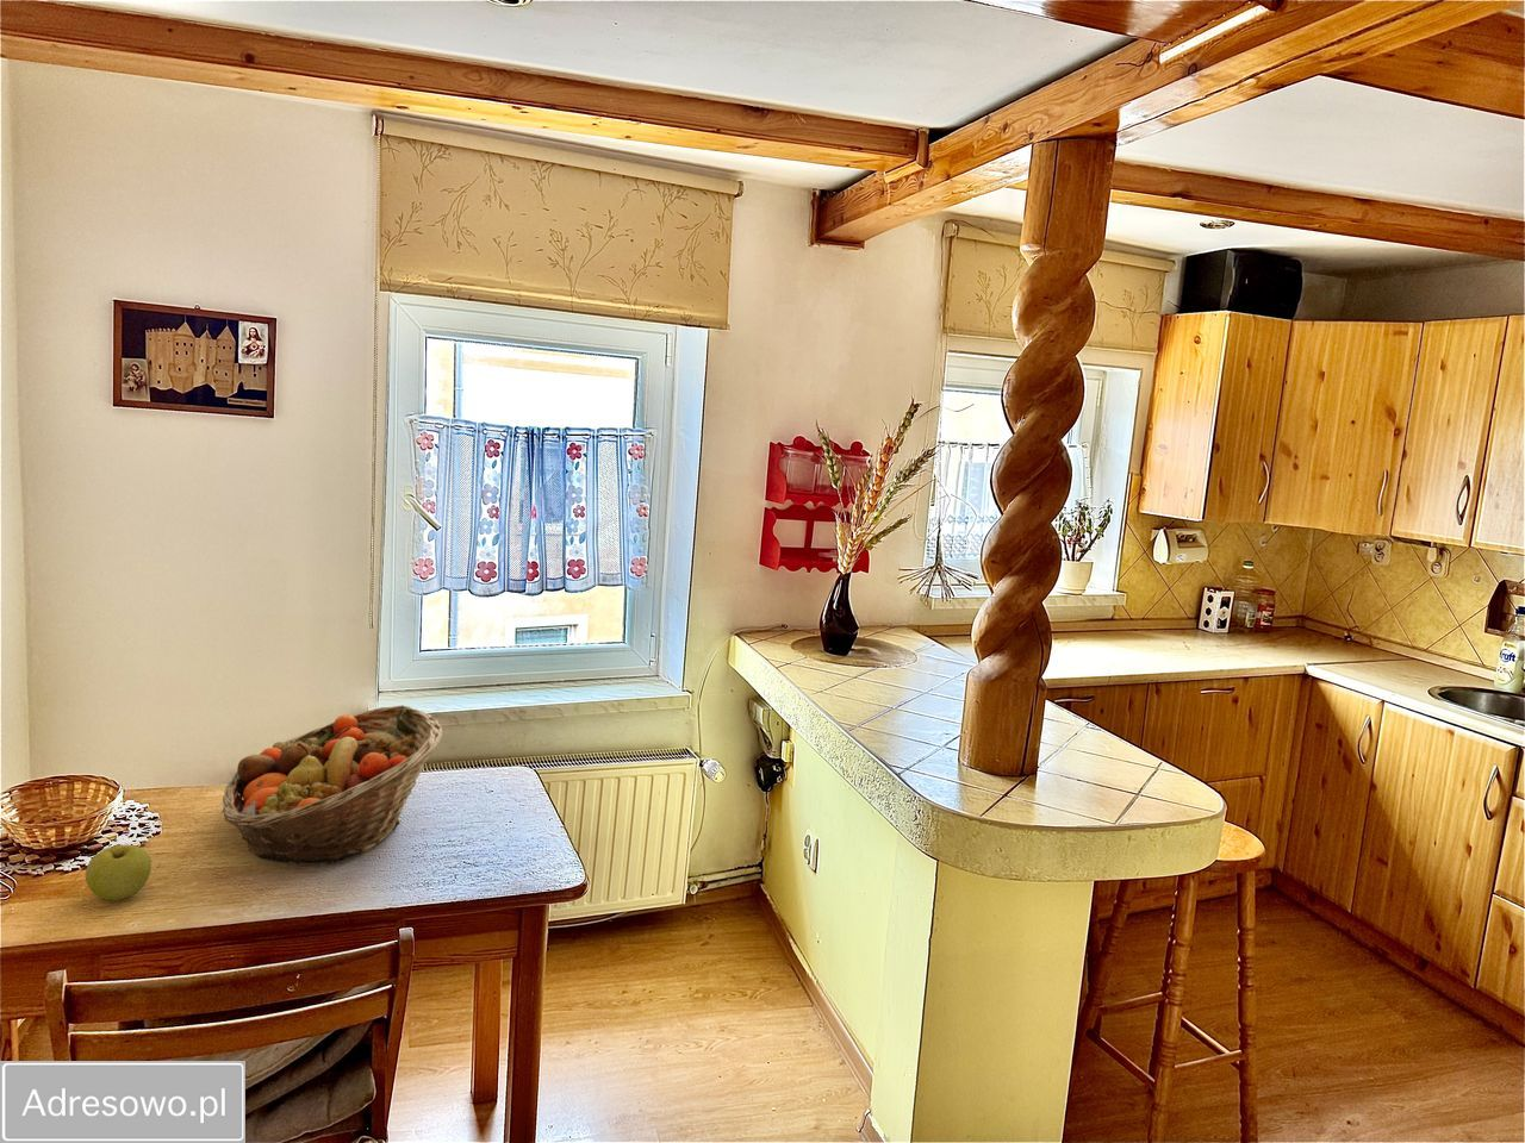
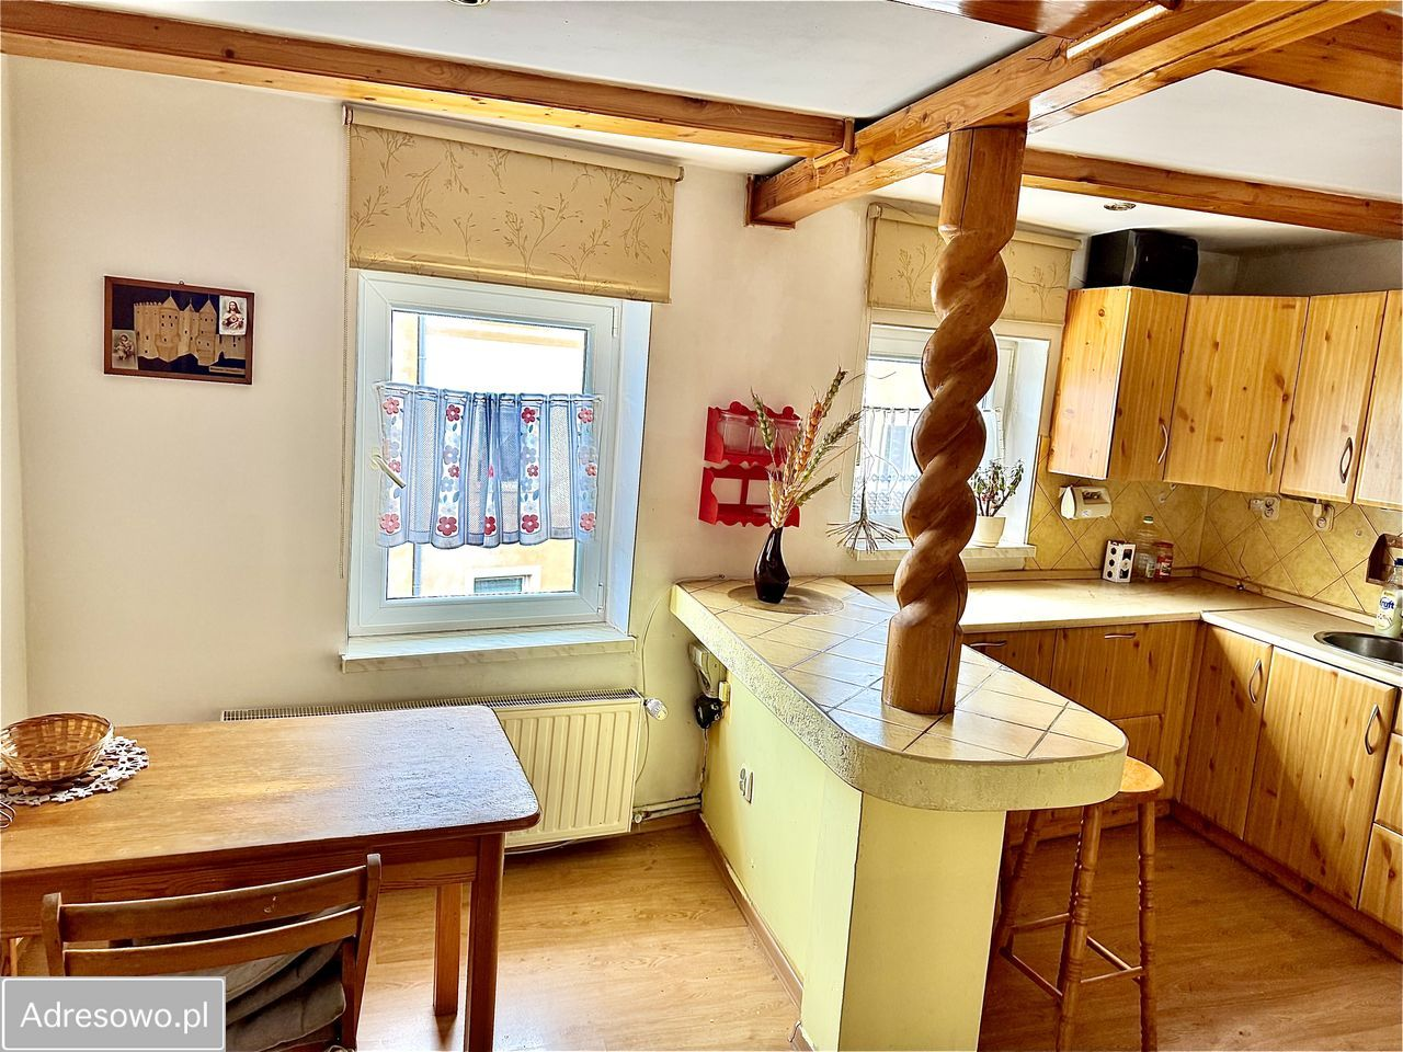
- apple (119, 873)
- fruit basket (335, 778)
